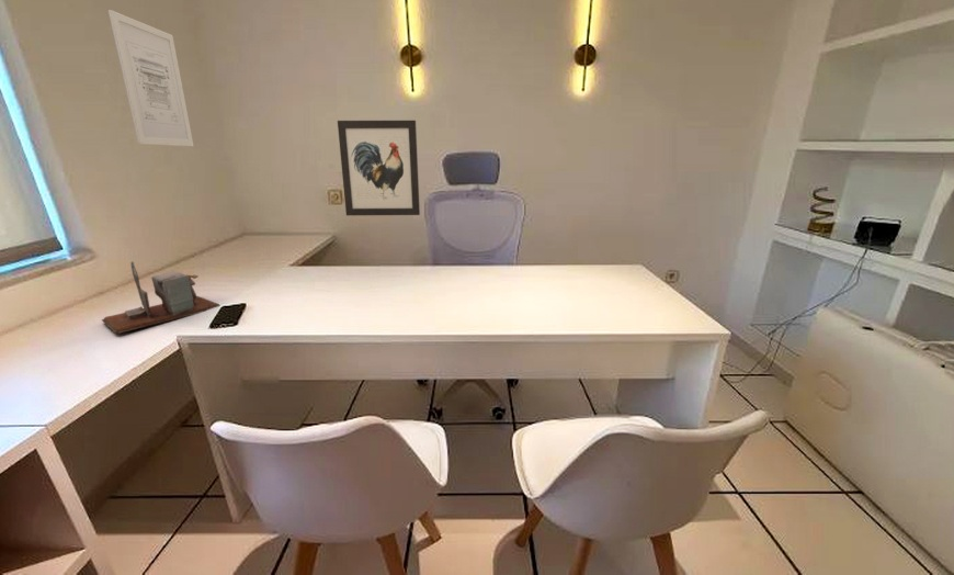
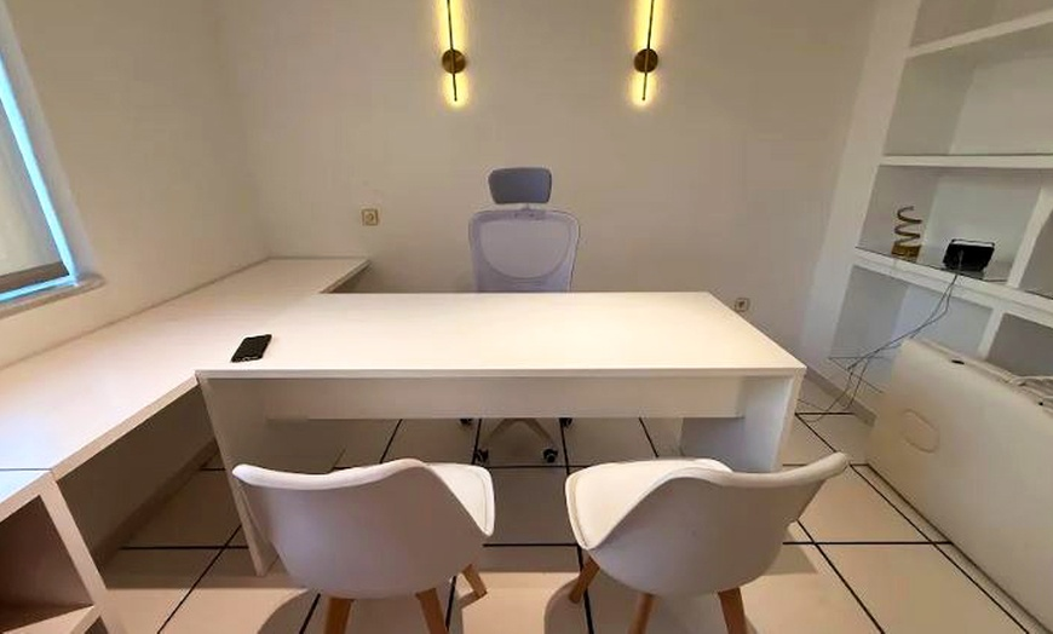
- wall art (379, 169)
- desk organizer (157, 288)
- wall art (156, 87)
